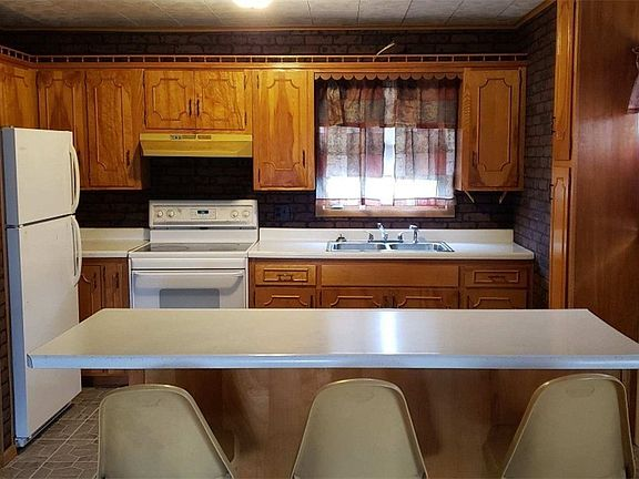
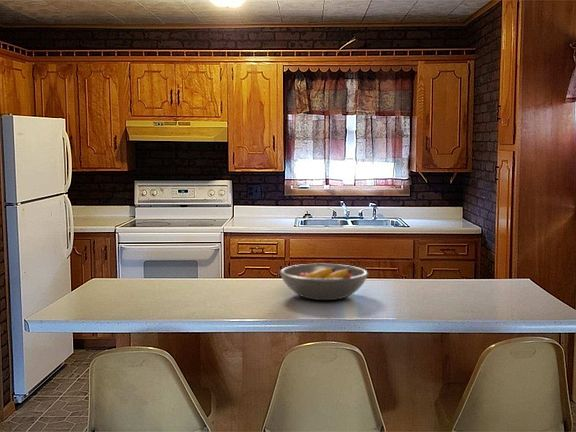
+ fruit bowl (323, 280)
